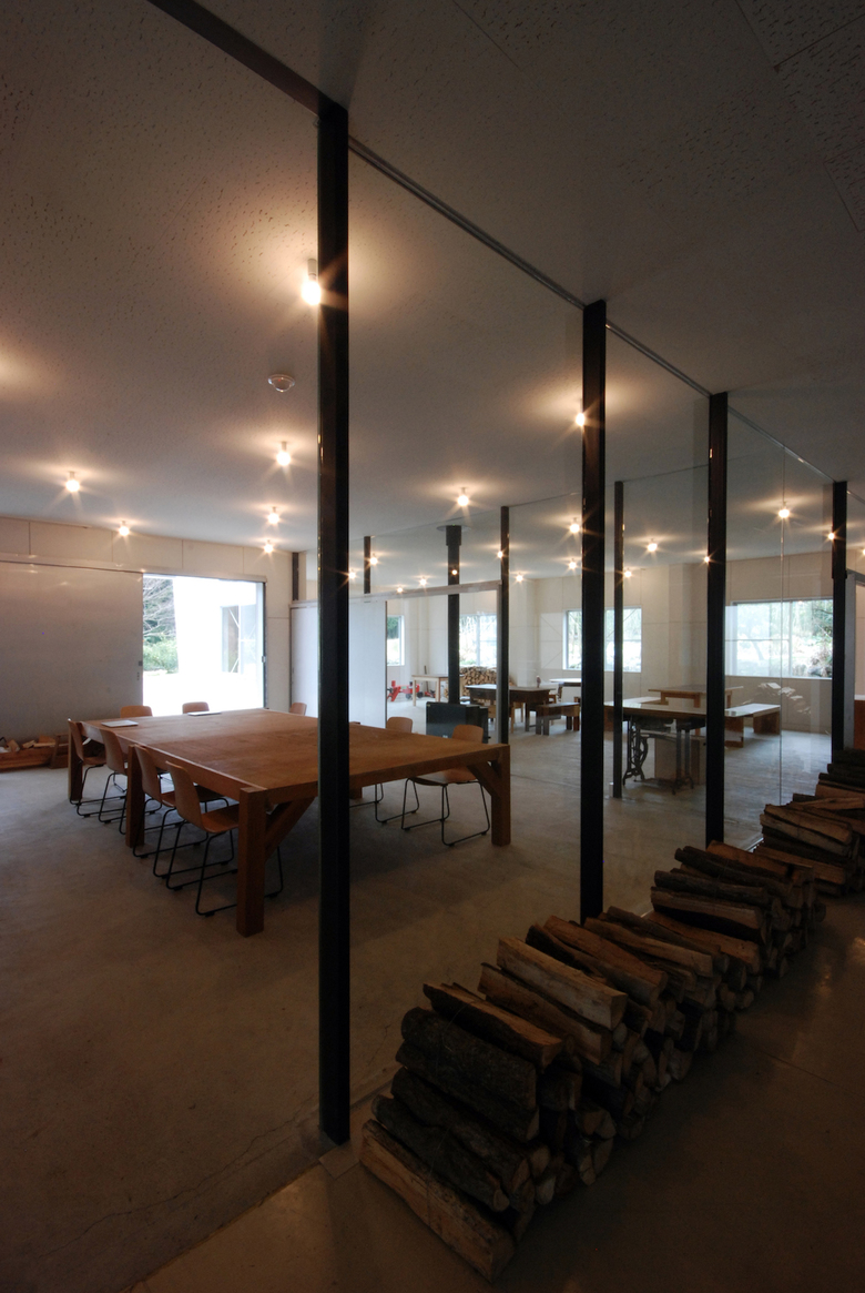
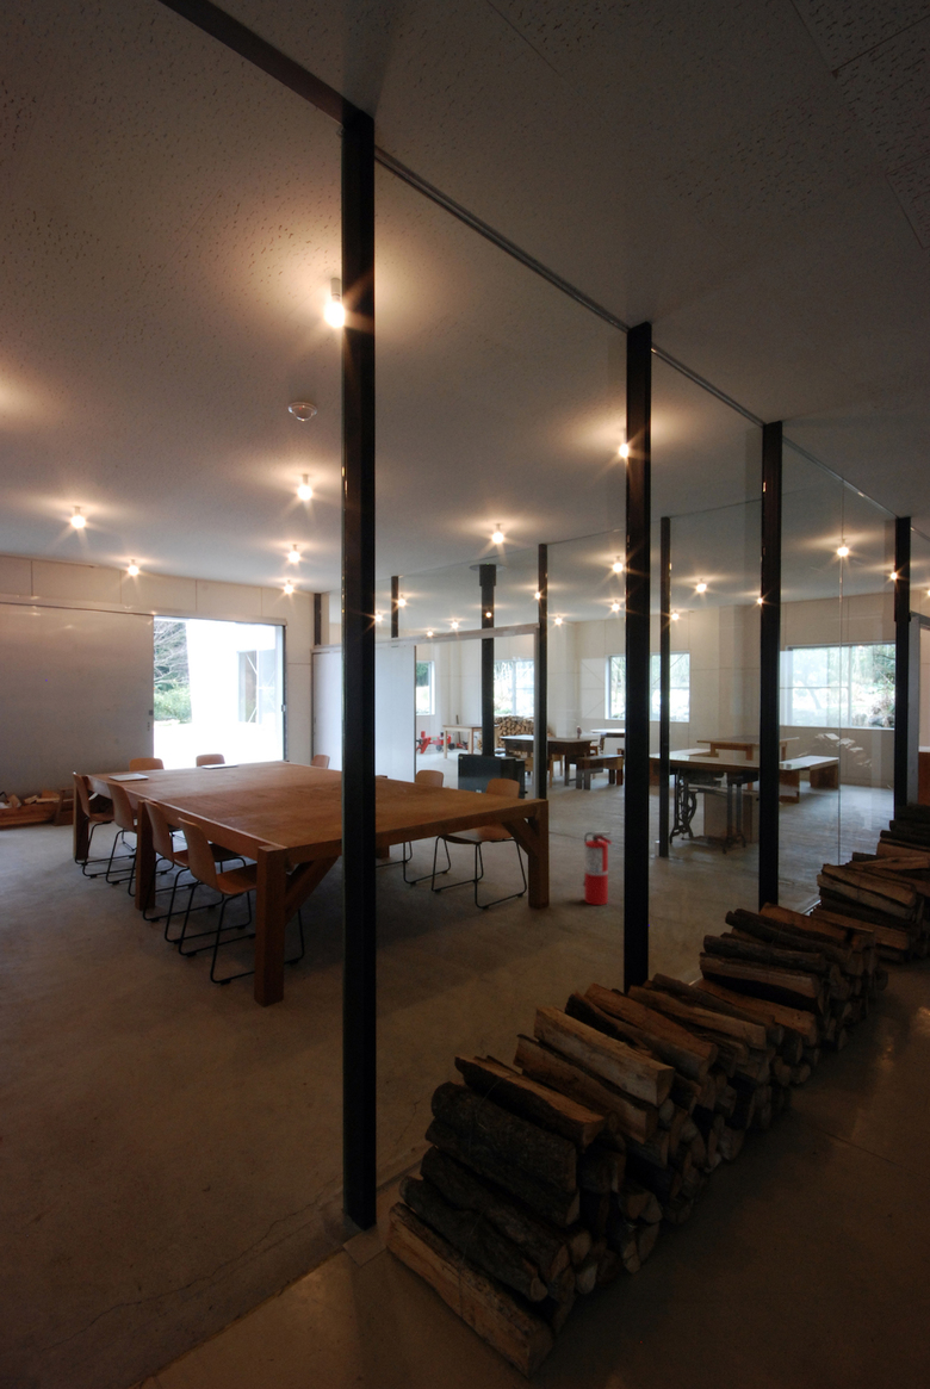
+ fire extinguisher (596, 866)
